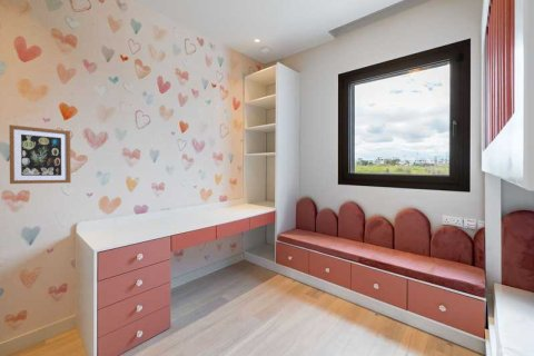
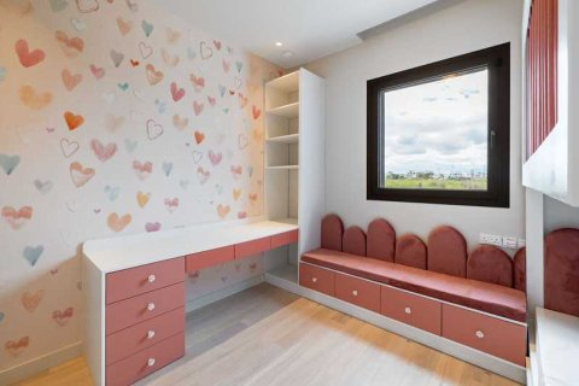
- wall art (41, 156)
